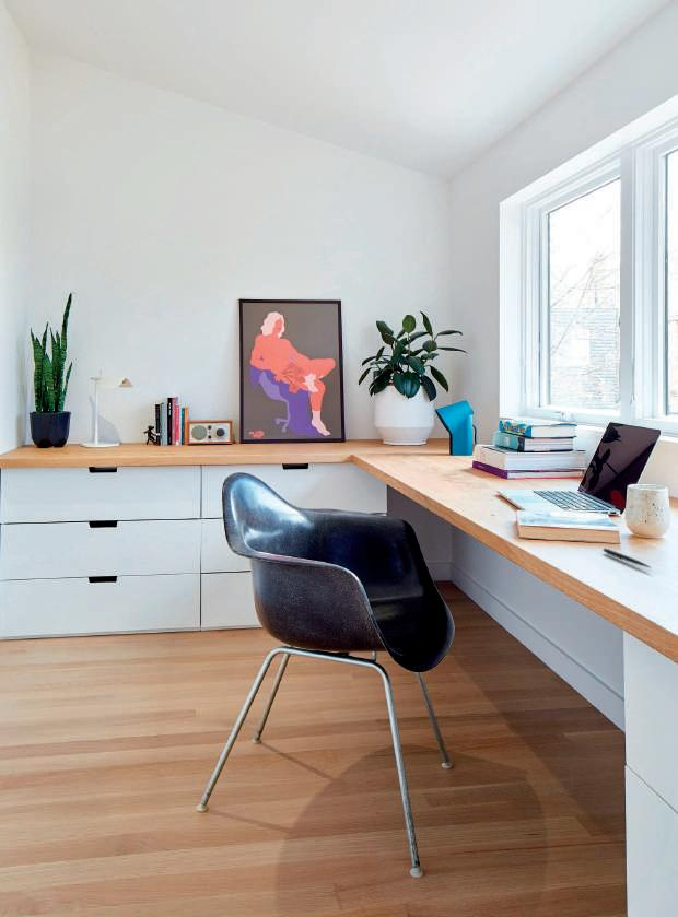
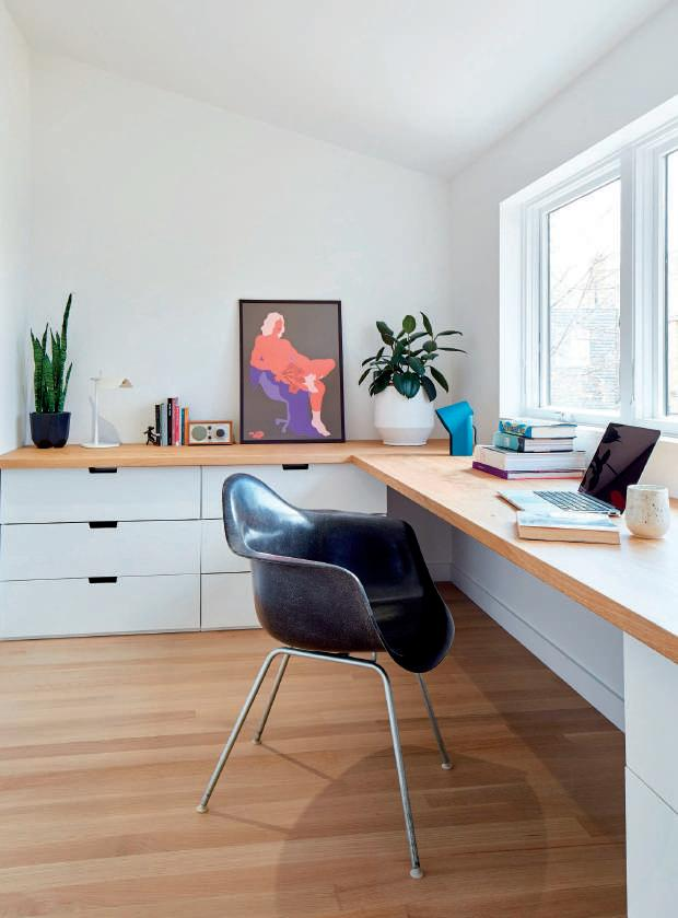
- pen (626, 557)
